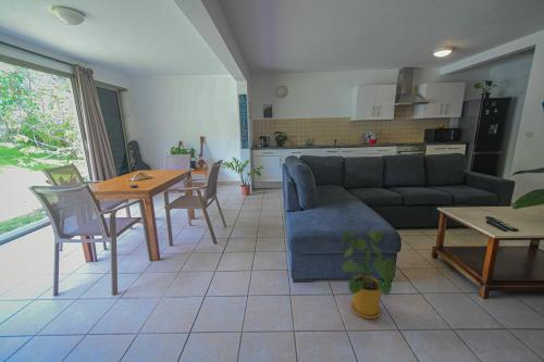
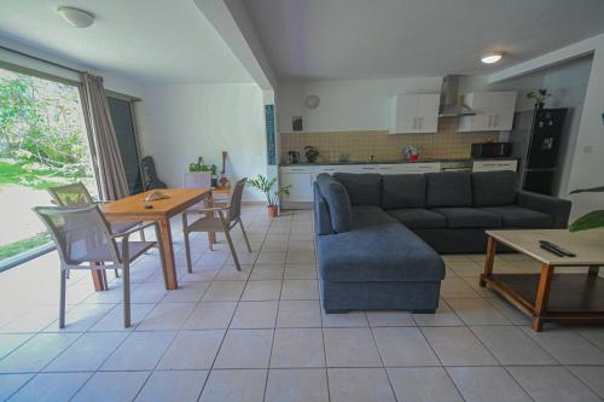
- house plant (363, 274)
